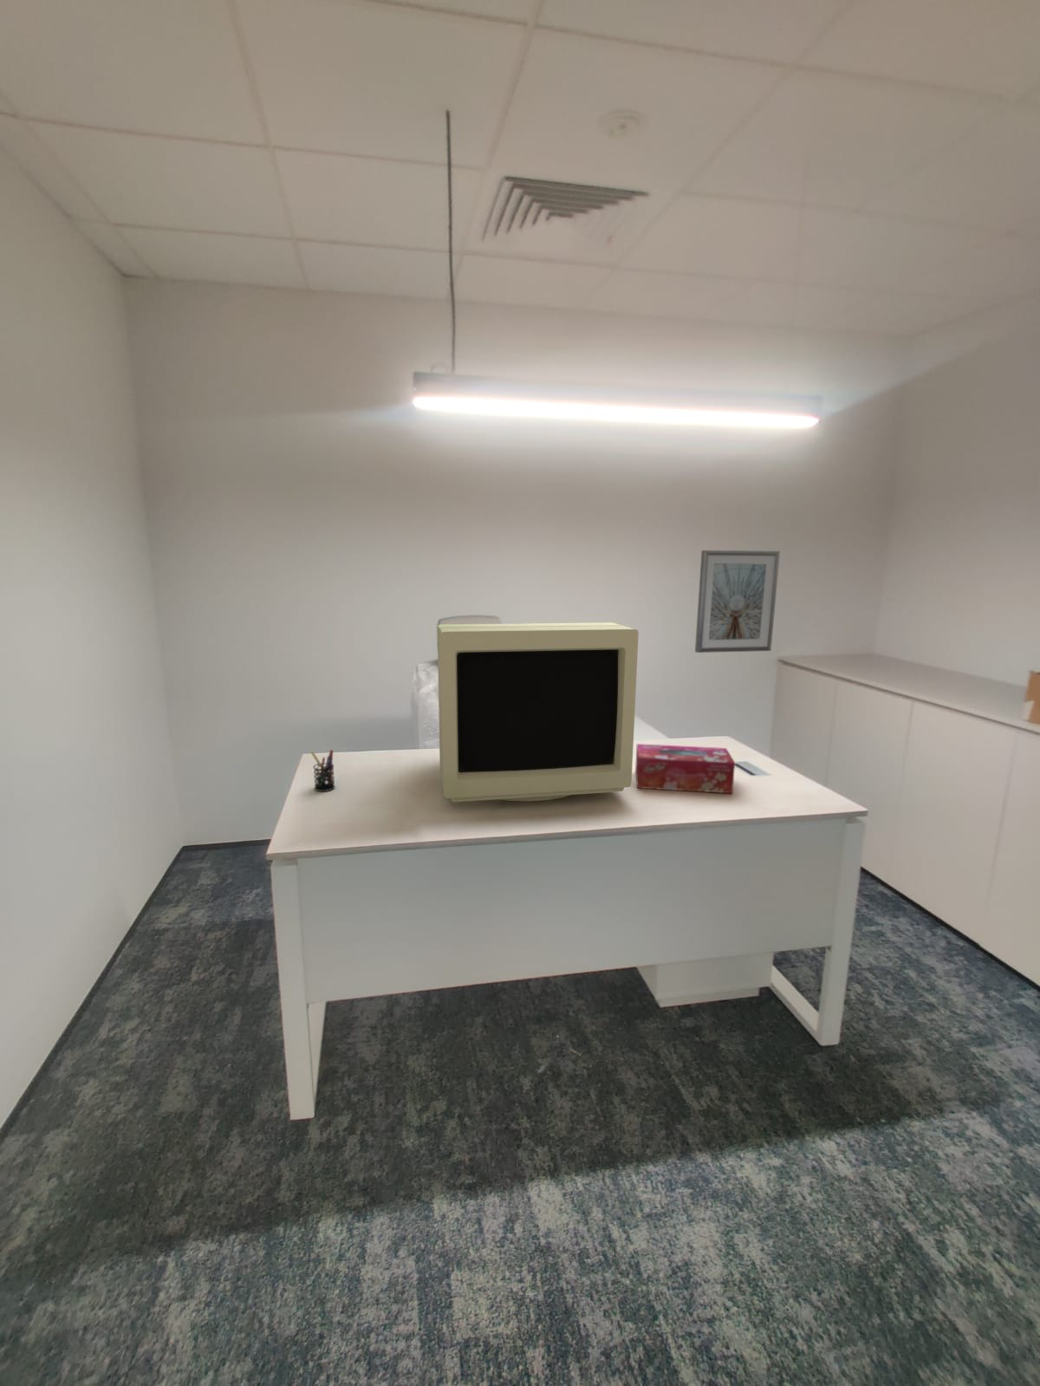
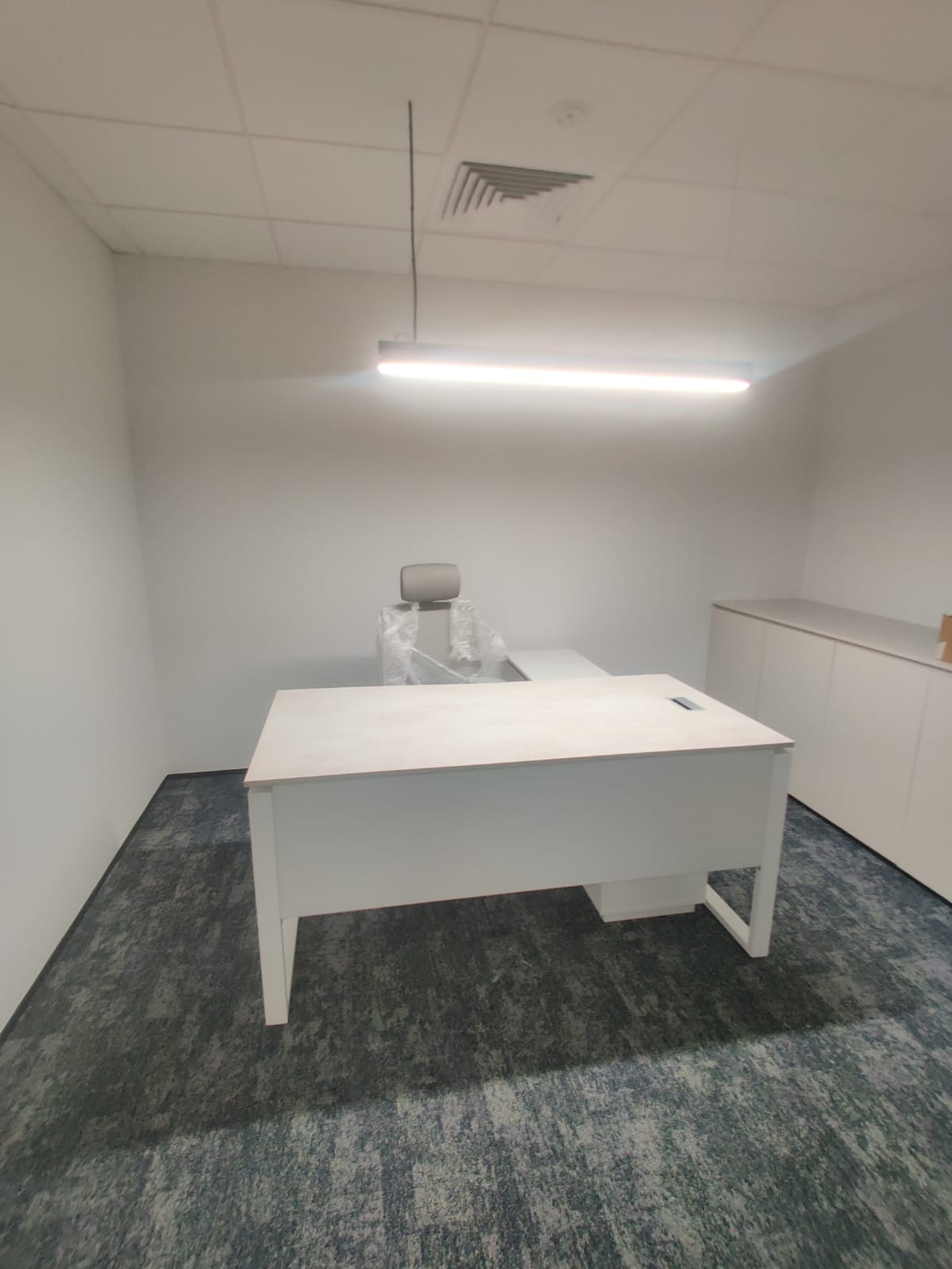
- tissue box (682, 767)
- monitor (524, 702)
- pen holder (326, 768)
- picture frame (736, 602)
